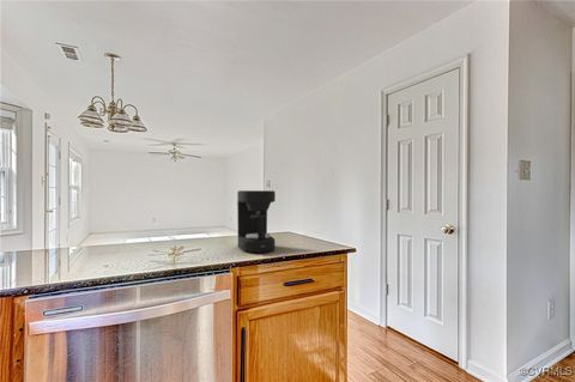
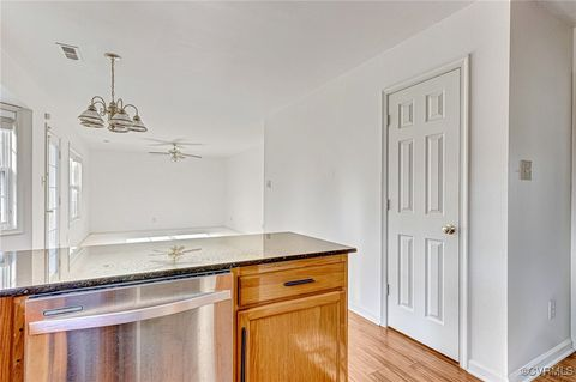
- coffee maker (256, 219)
